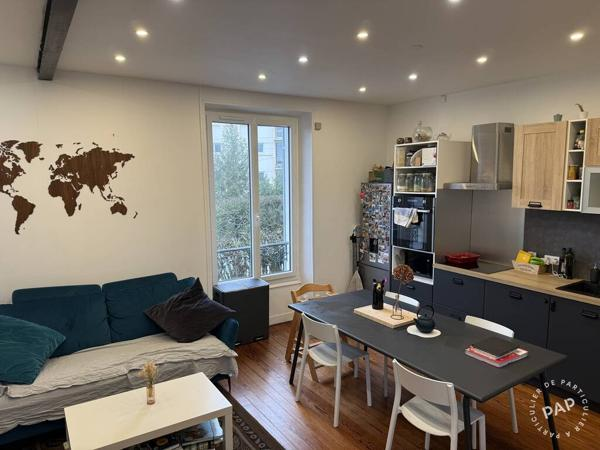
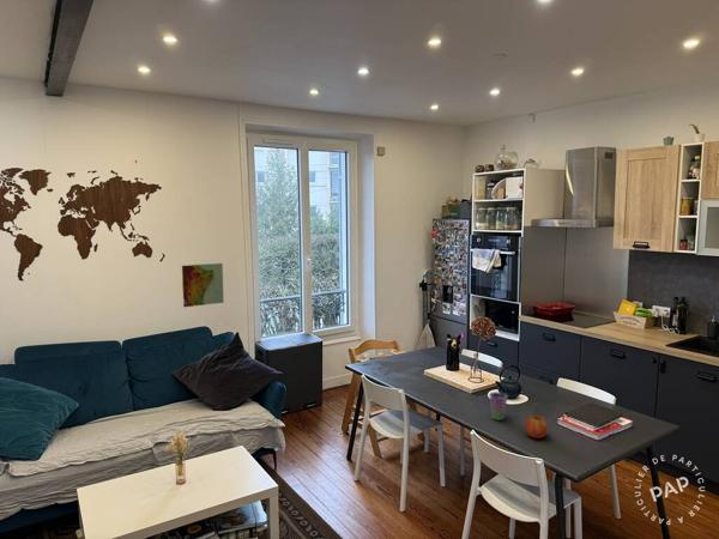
+ fruit (536, 425)
+ topographical map (203, 284)
+ cup (497, 406)
